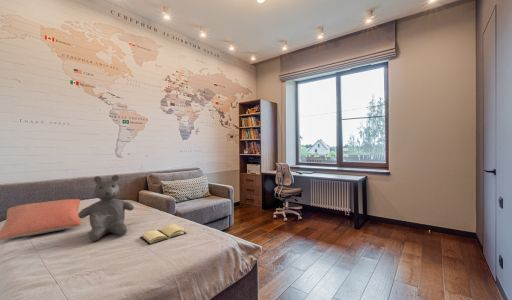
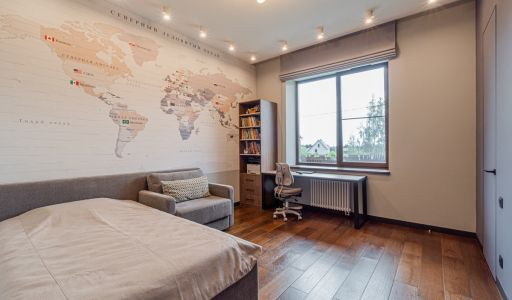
- book (163, 232)
- pillow (44, 216)
- teddy bear (107, 205)
